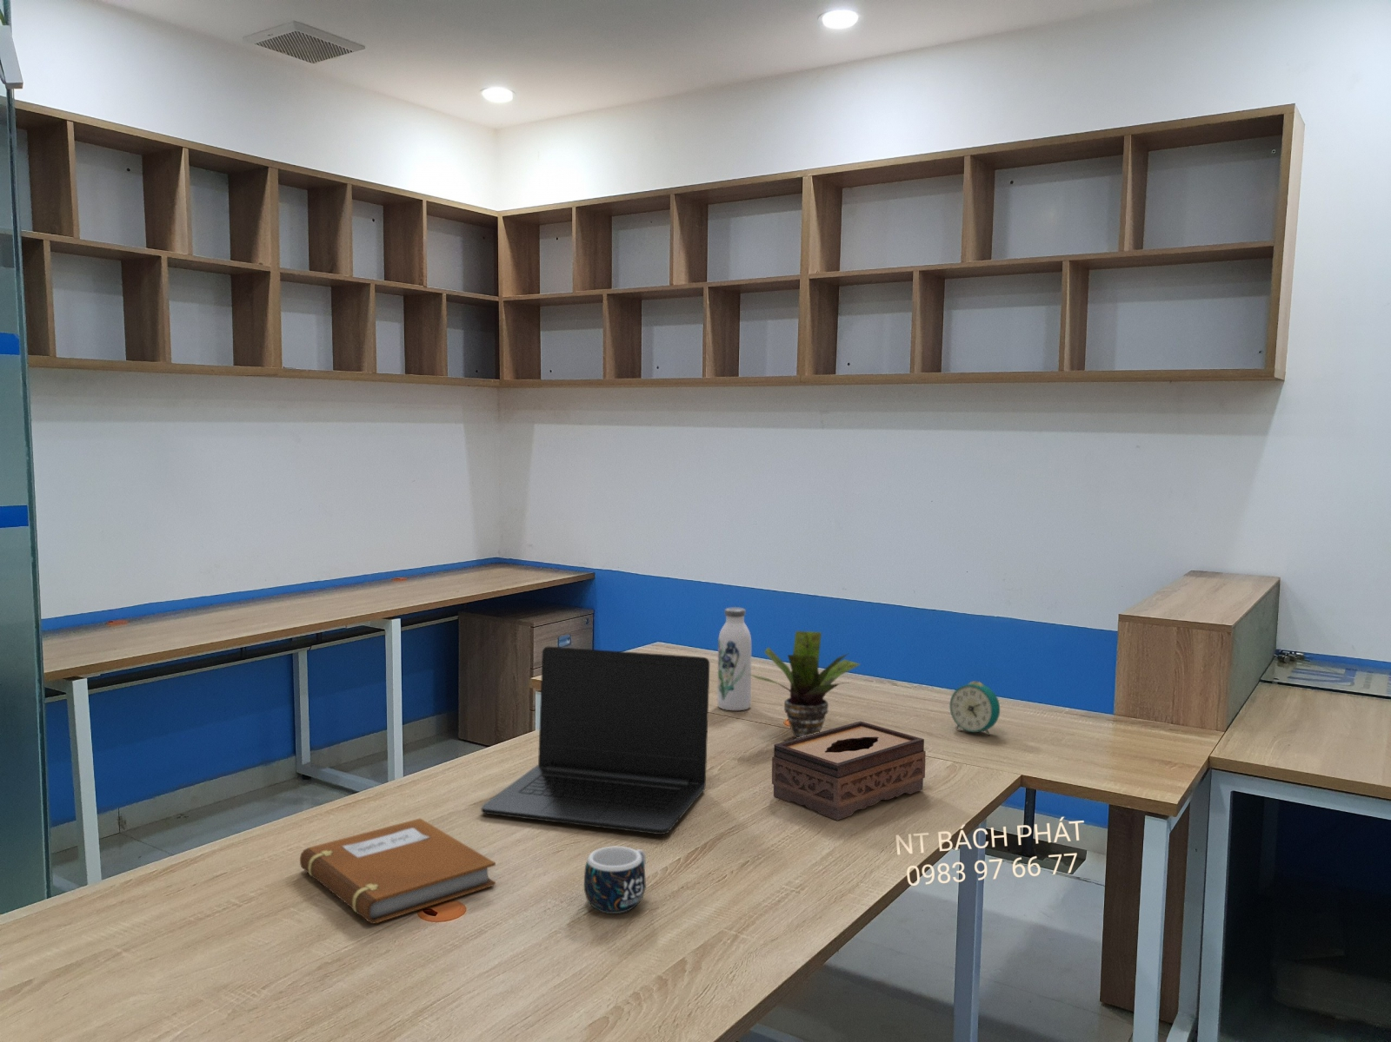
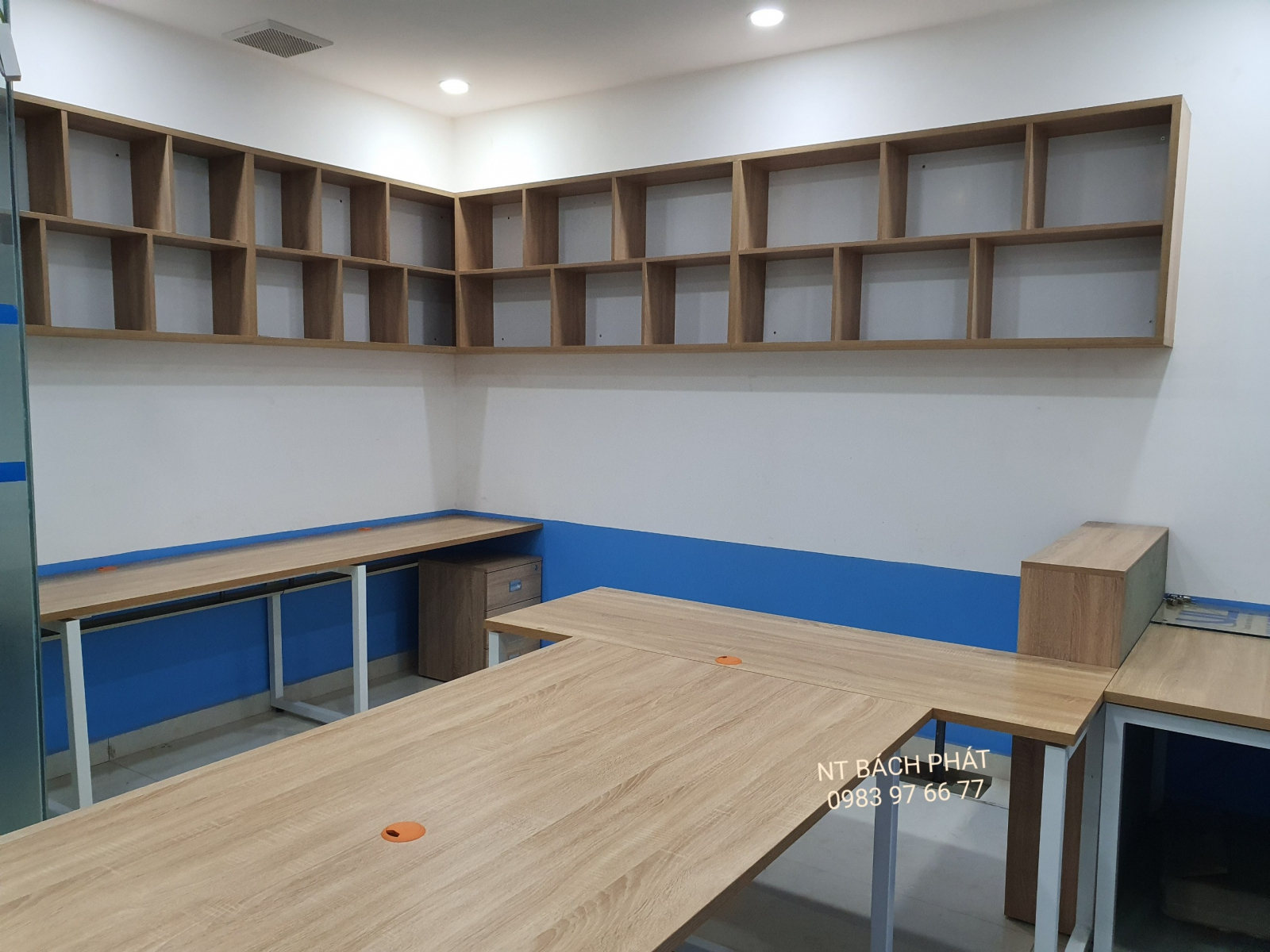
- laptop (599, 733)
- water bottle (735, 658)
- tissue box (849, 767)
- potted plant (803, 687)
- alarm clock (976, 705)
- mug (621, 876)
- notebook (394, 865)
